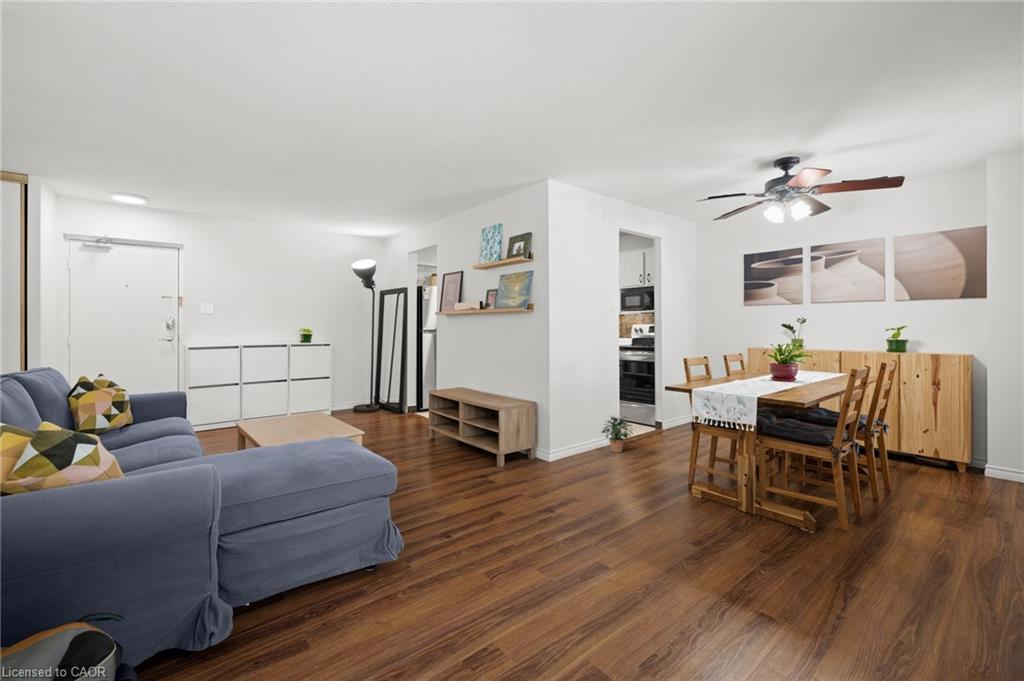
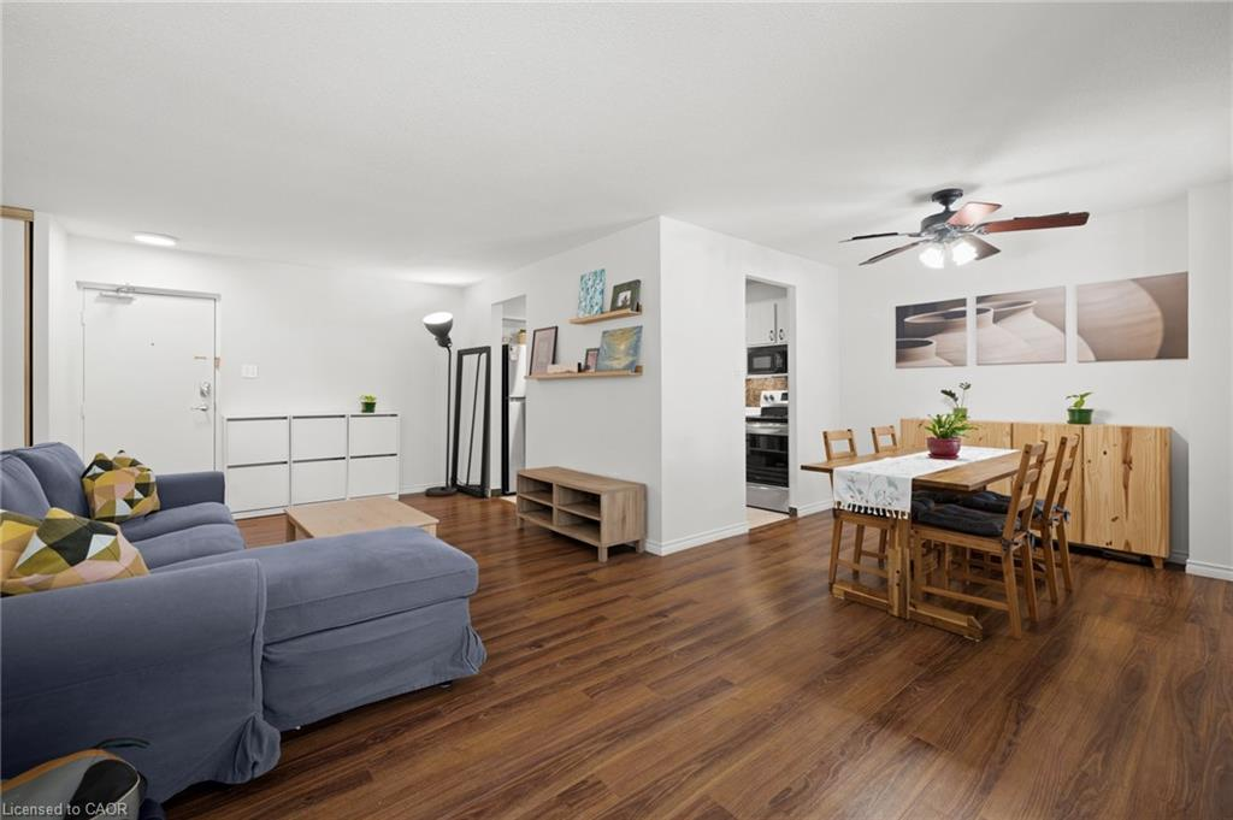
- potted plant (618, 431)
